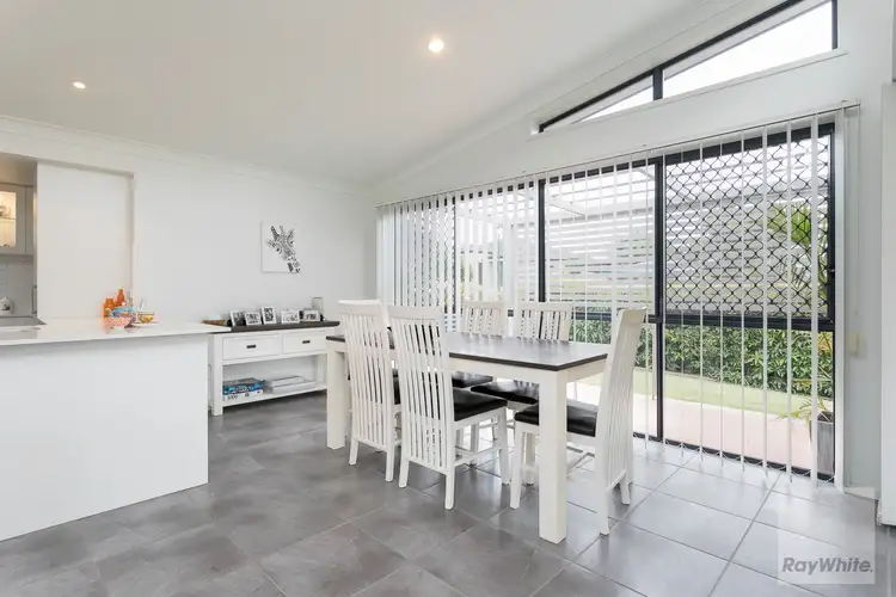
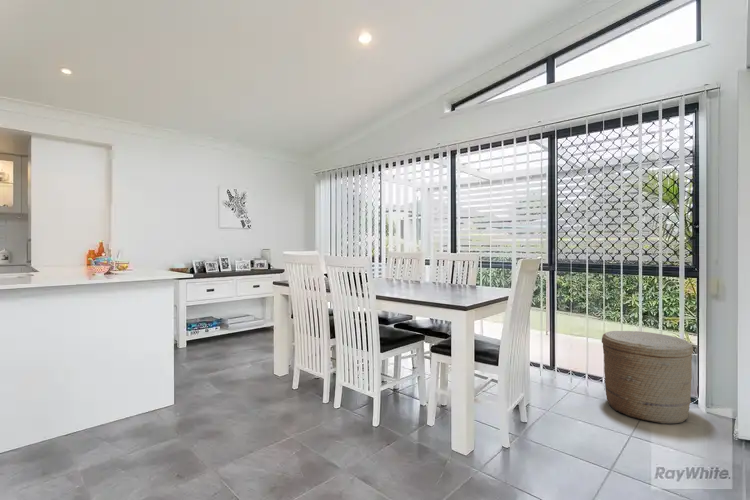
+ basket (644, 373)
